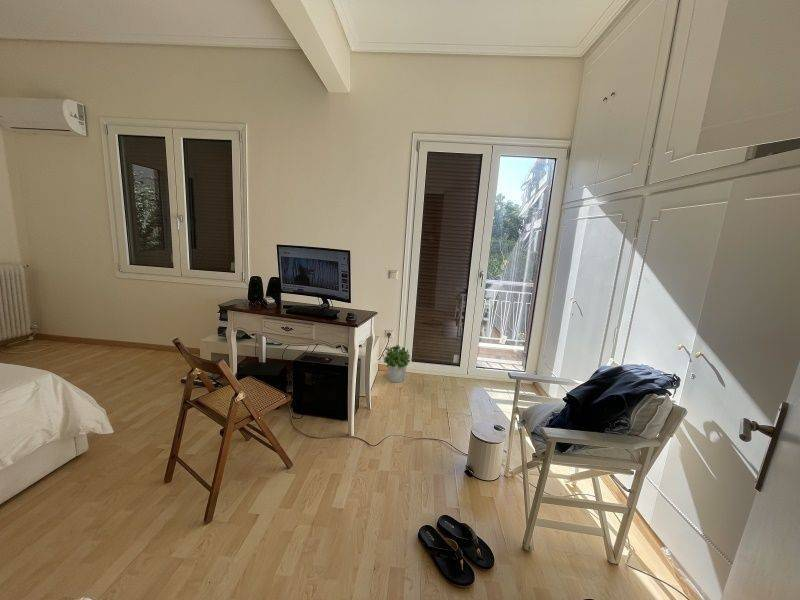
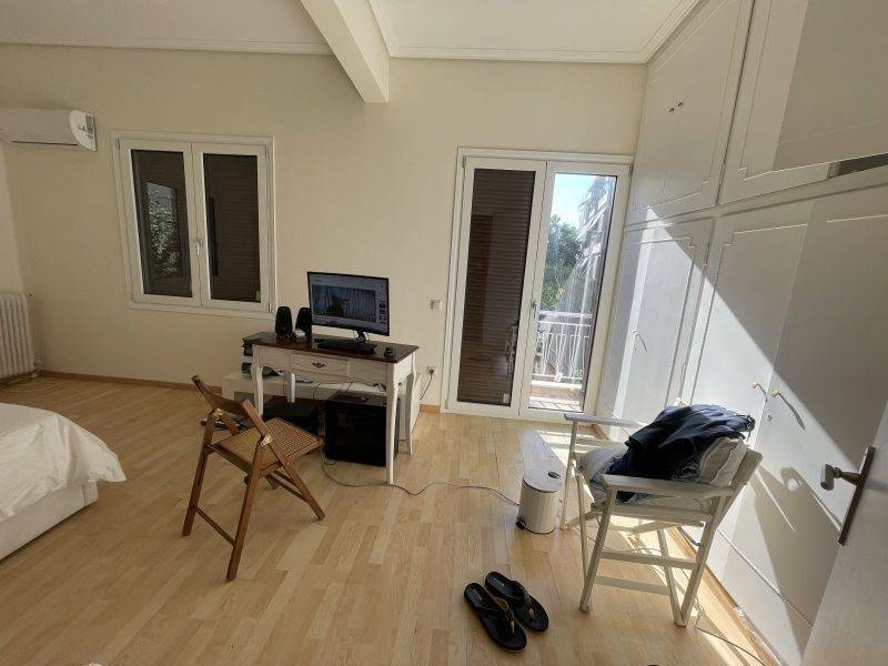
- potted plant (395, 362)
